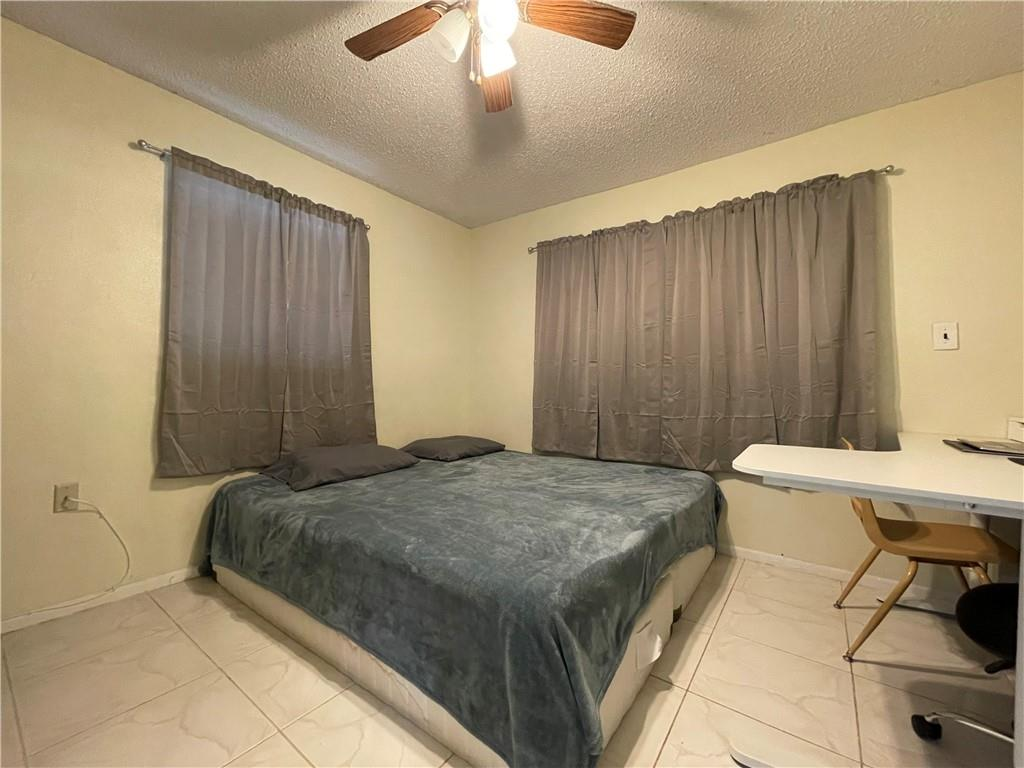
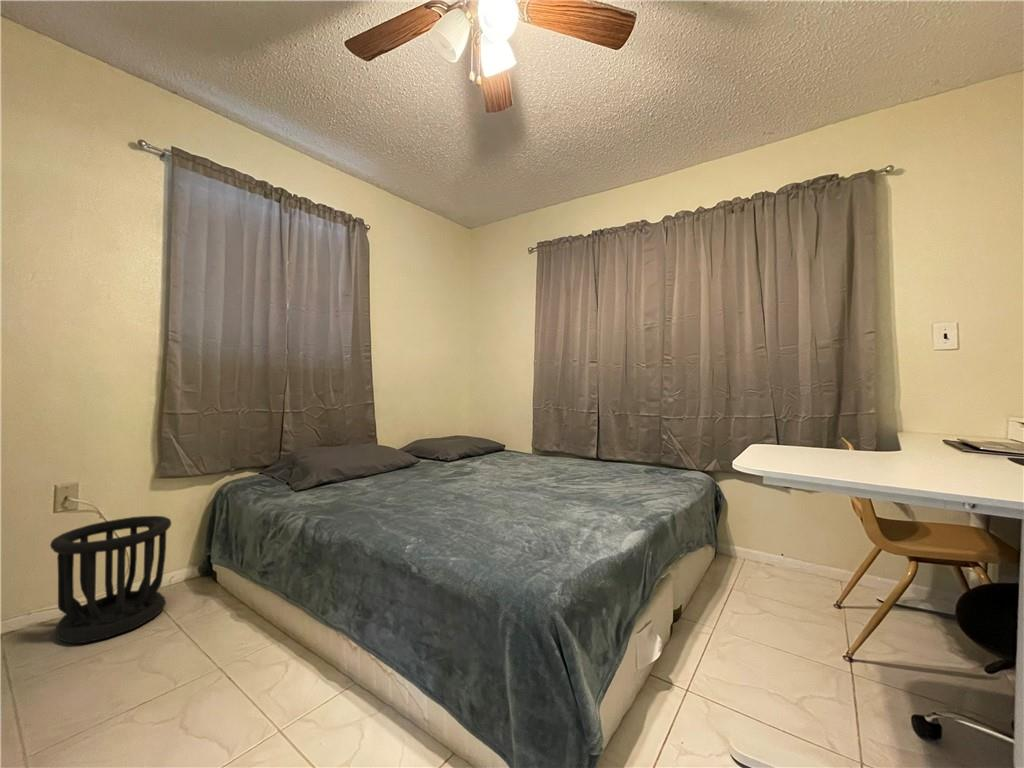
+ wastebasket (112, 573)
